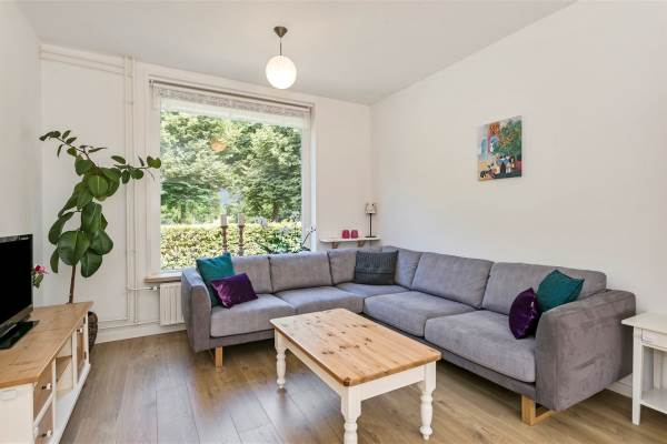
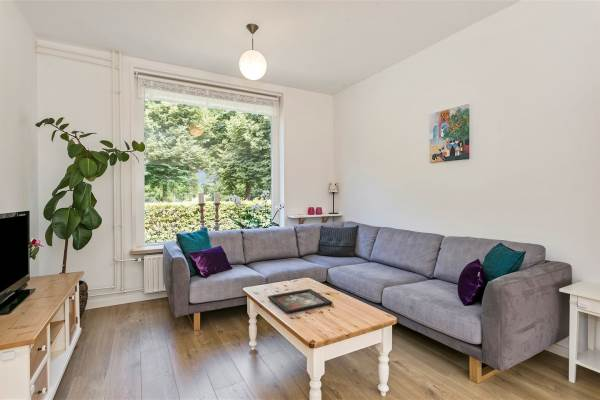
+ decorative tray (299, 299)
